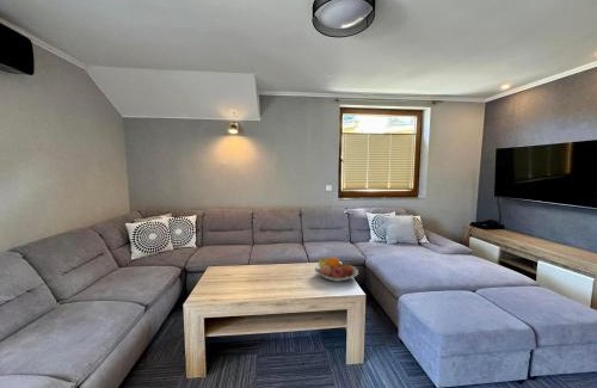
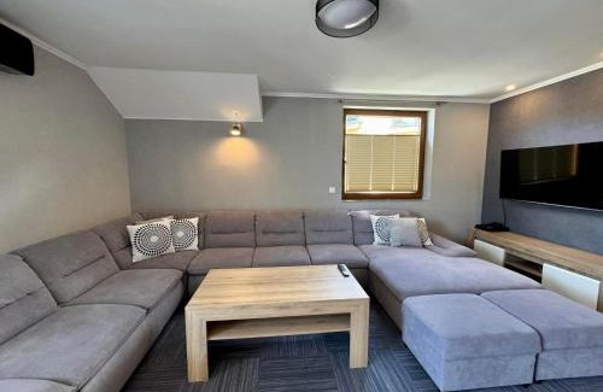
- fruit bowl (336, 267)
